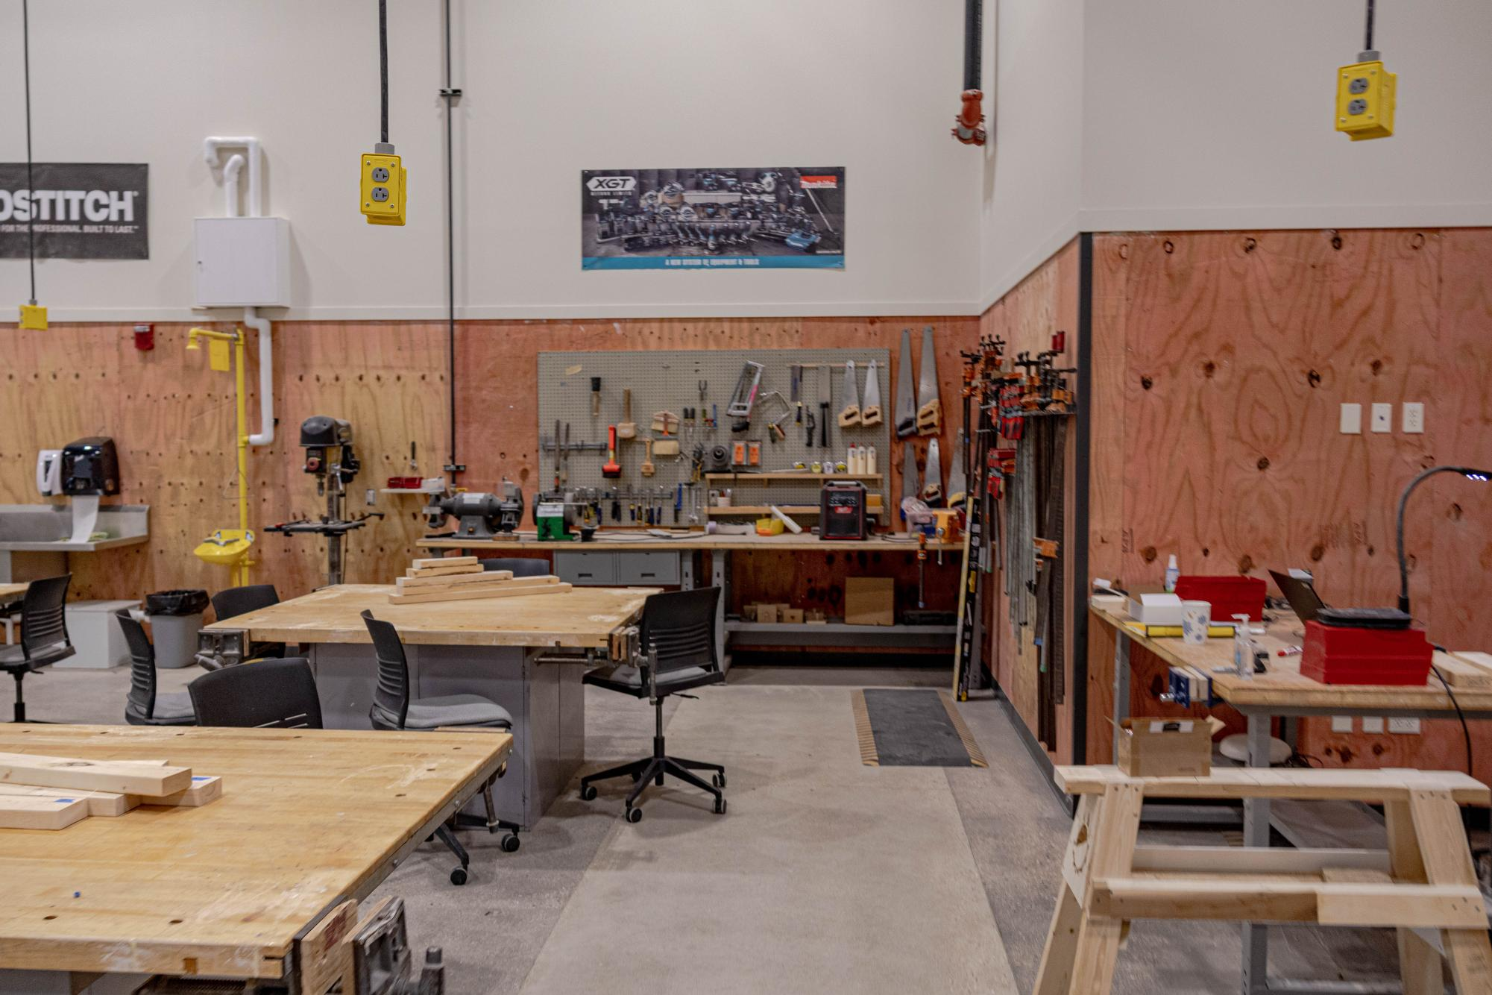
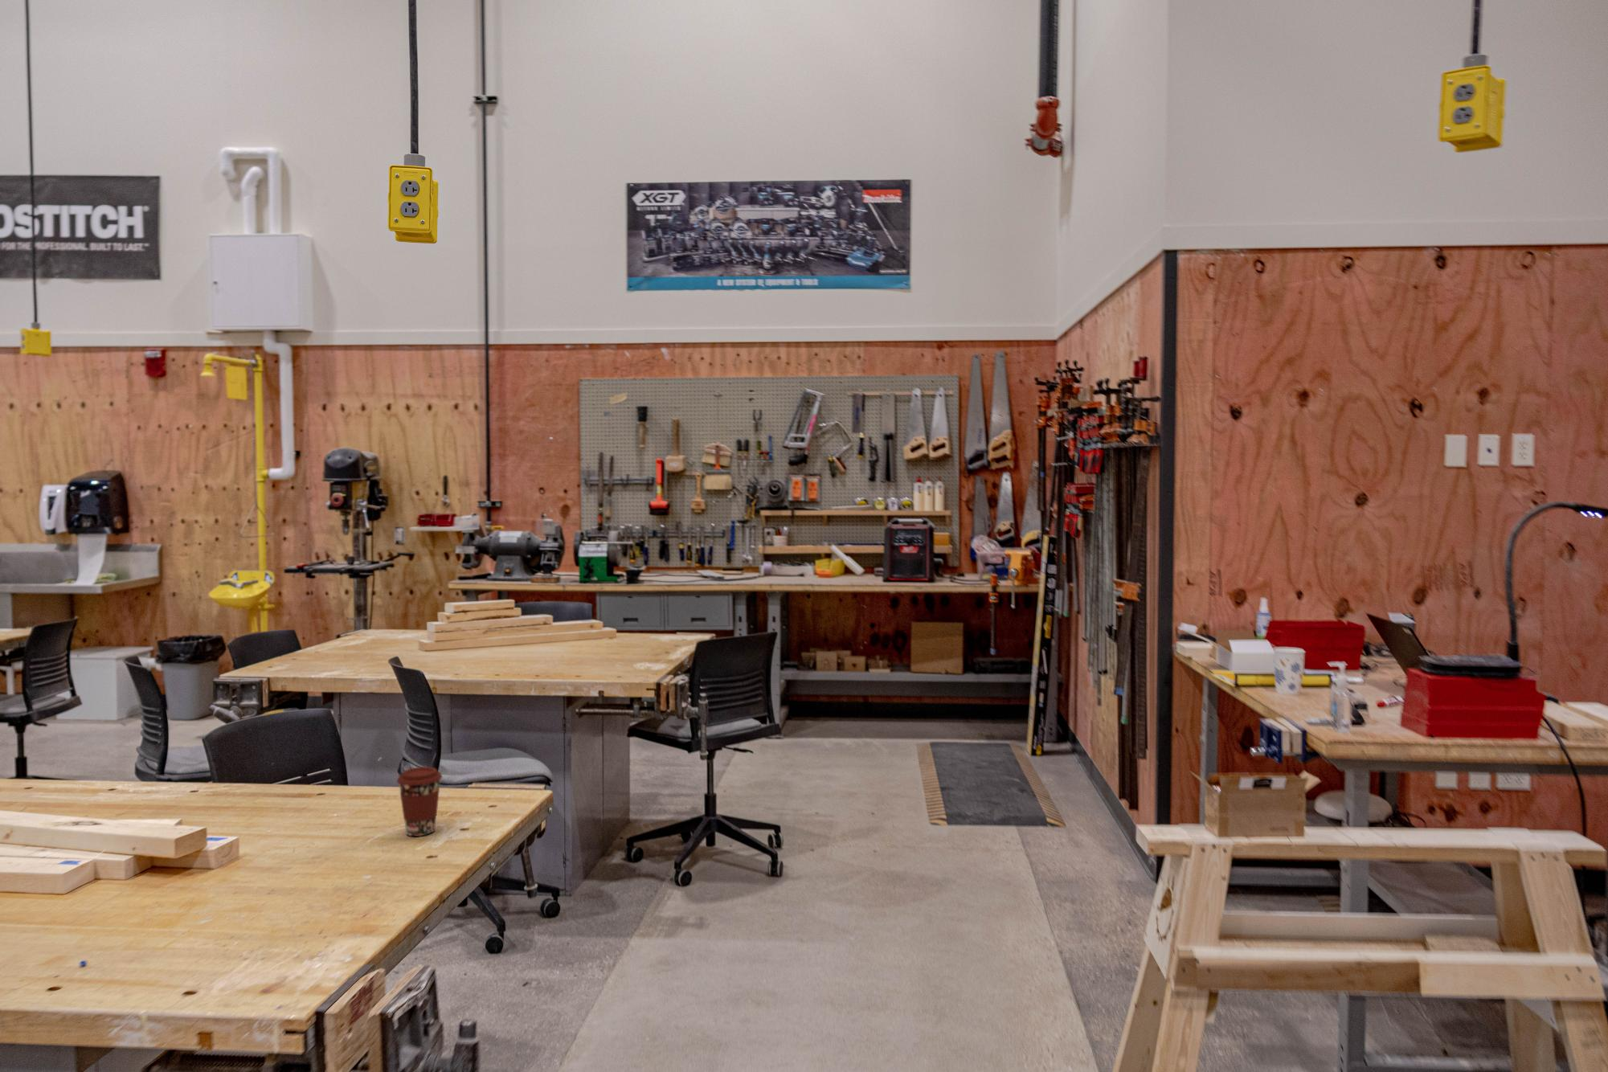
+ coffee cup (420, 802)
